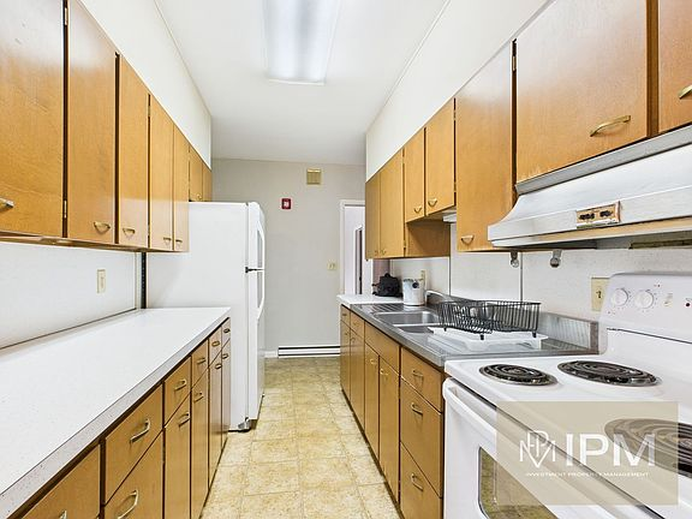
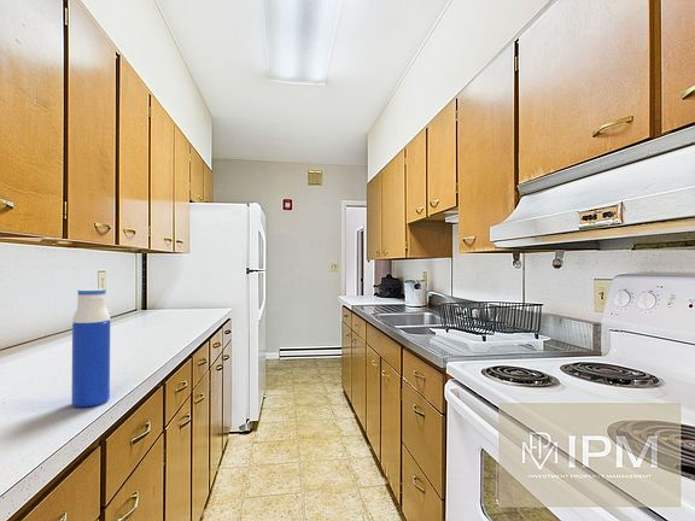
+ water bottle (90, 345)
